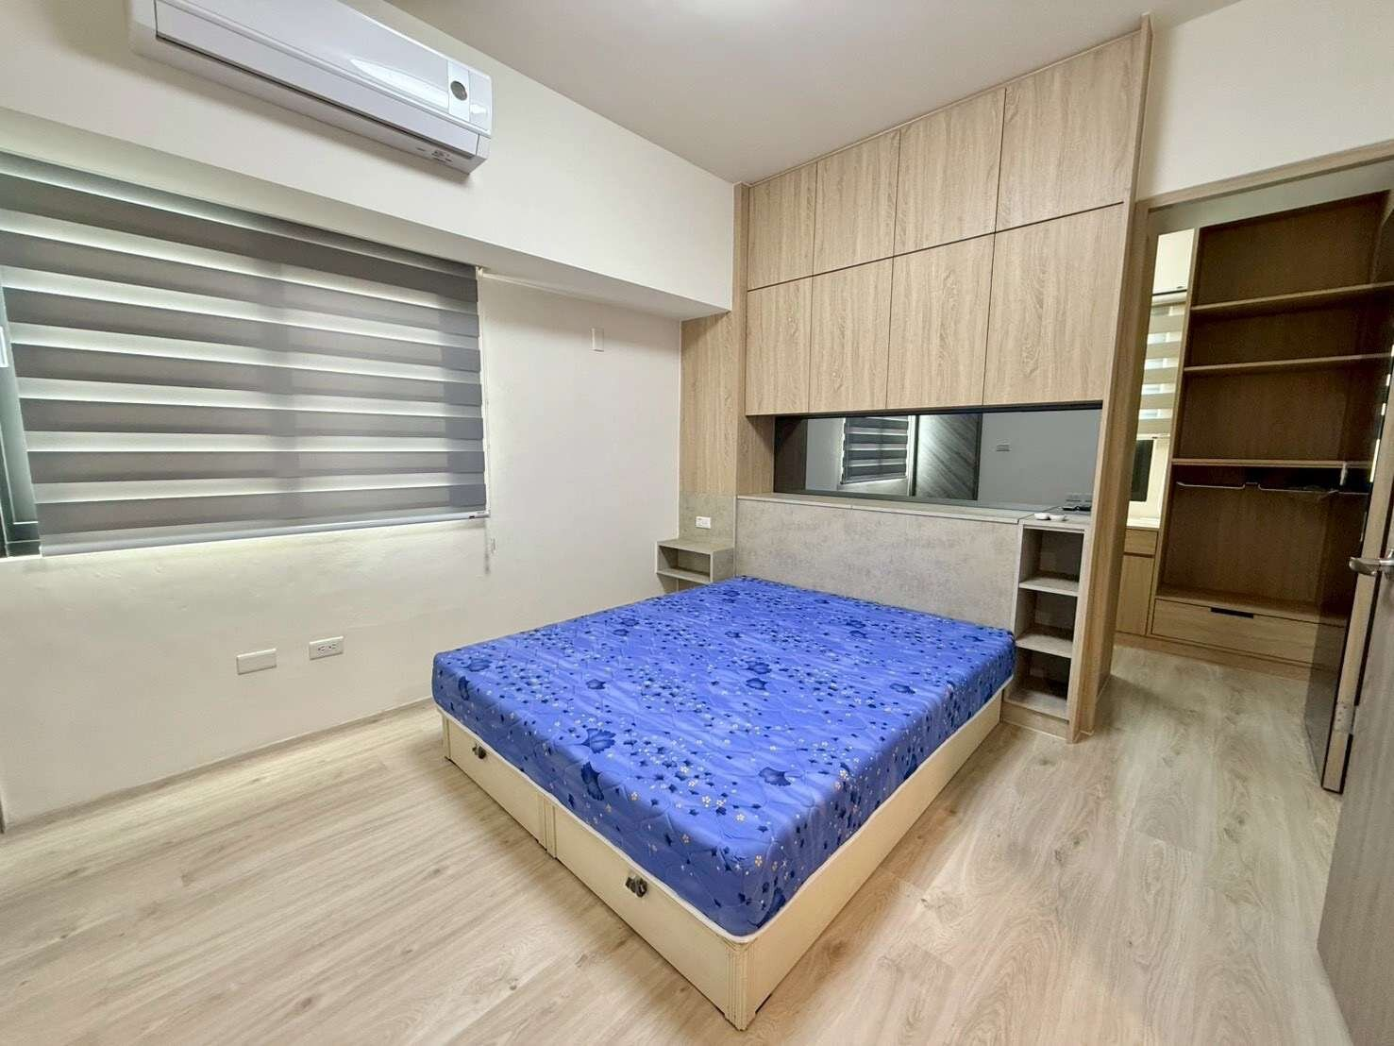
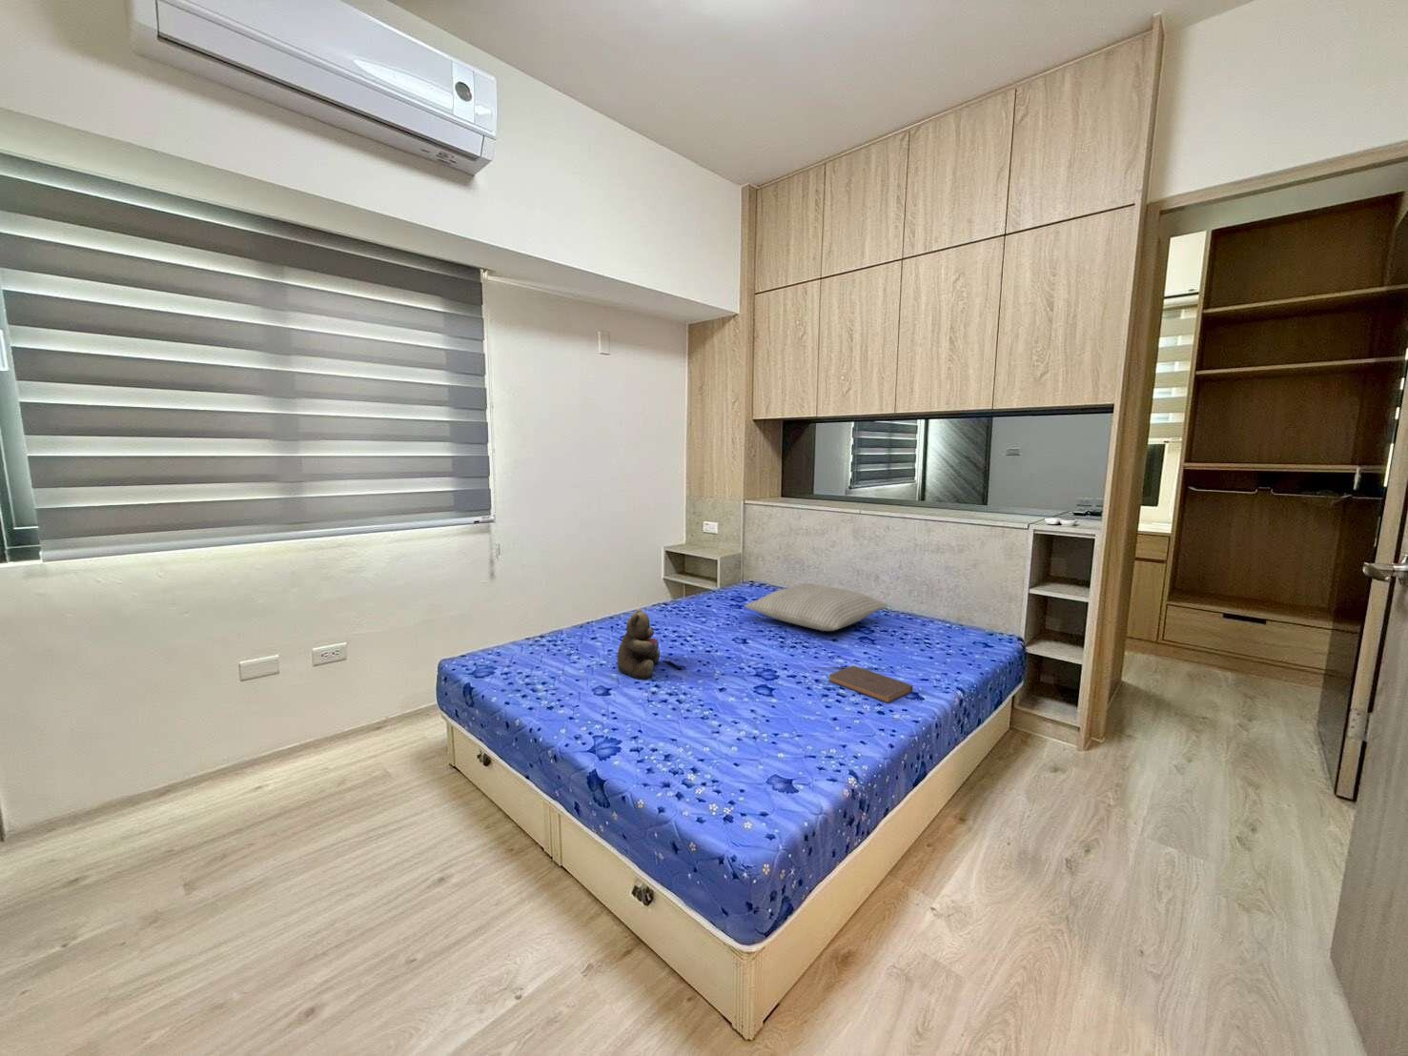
+ teddy bear (638, 640)
+ pillow (817, 606)
+ book (870, 682)
